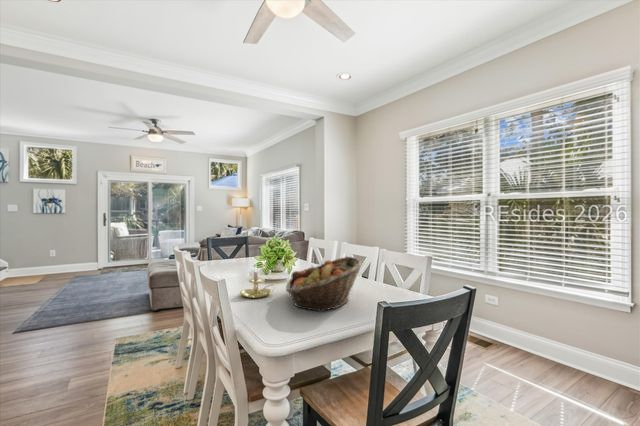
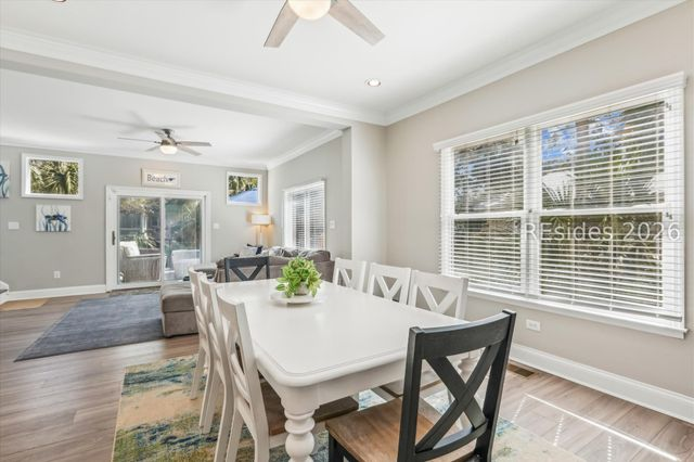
- fruit basket (324, 280)
- candle holder (258, 279)
